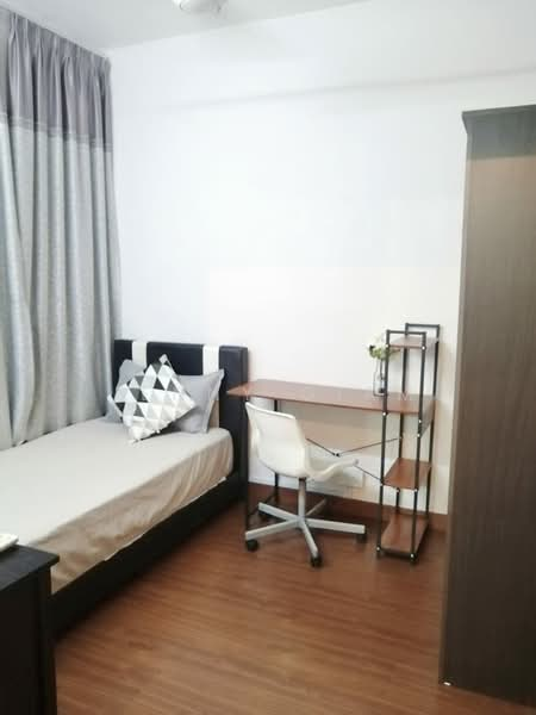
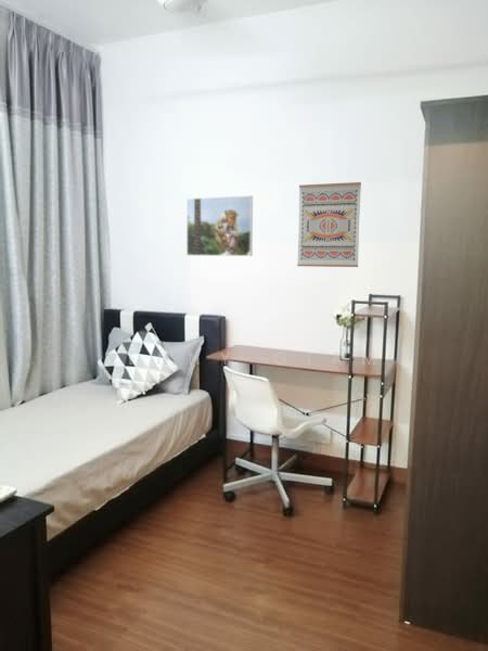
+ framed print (218, 227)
+ wall art (328, 226)
